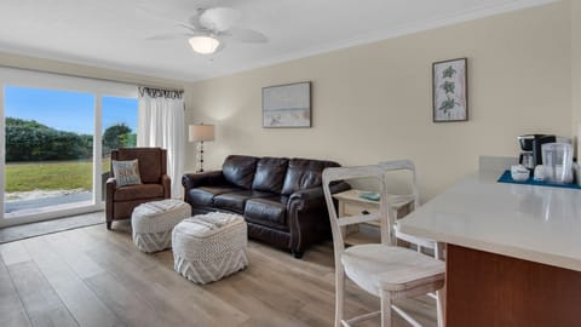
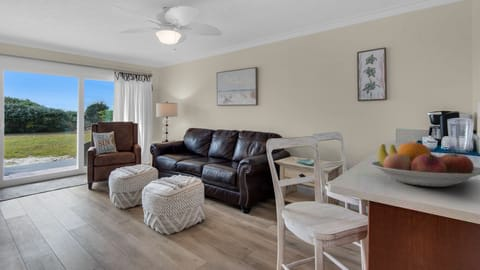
+ fruit bowl (422, 162)
